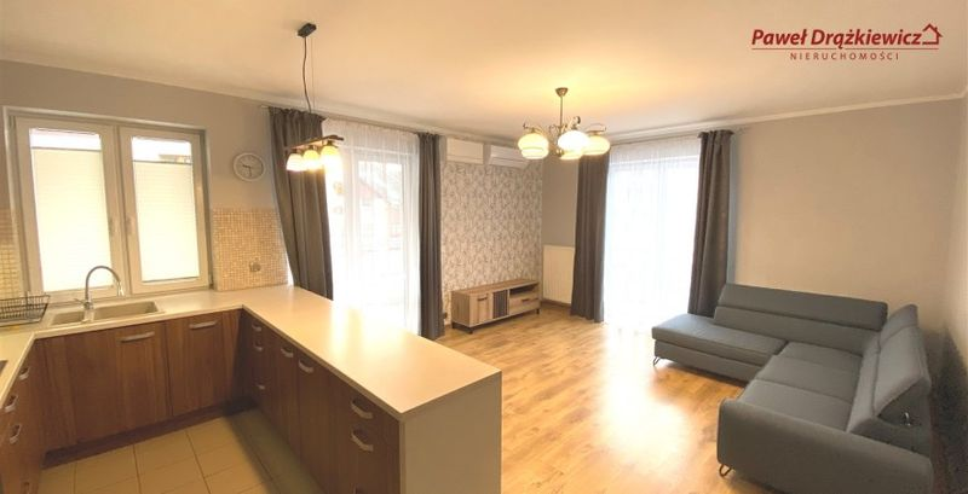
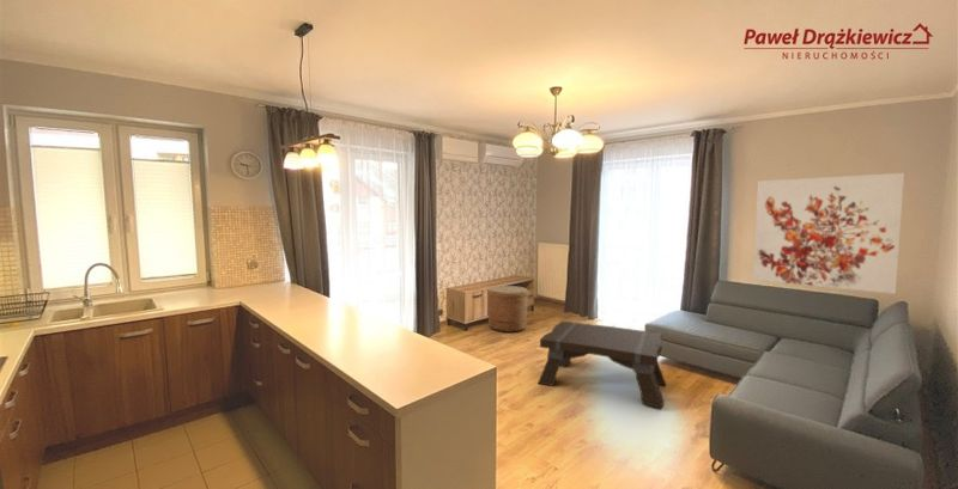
+ basket (507, 307)
+ wall art (820, 232)
+ coffee table (601, 355)
